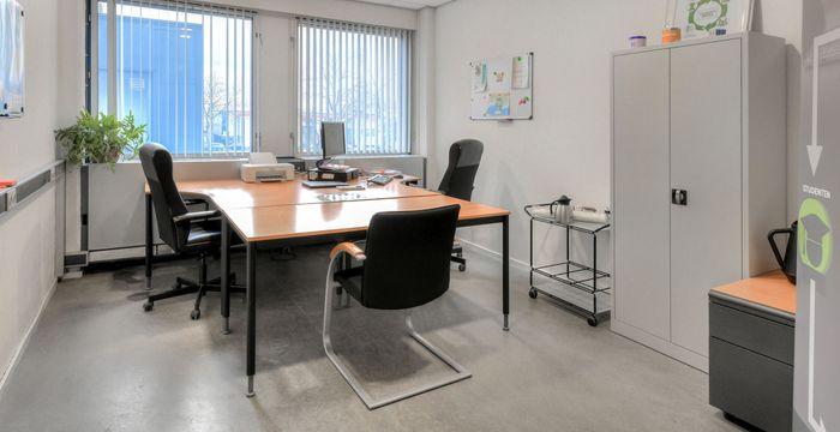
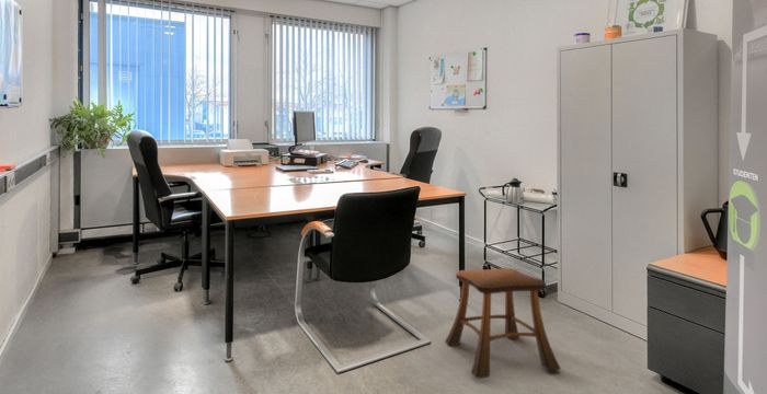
+ stool (497, 315)
